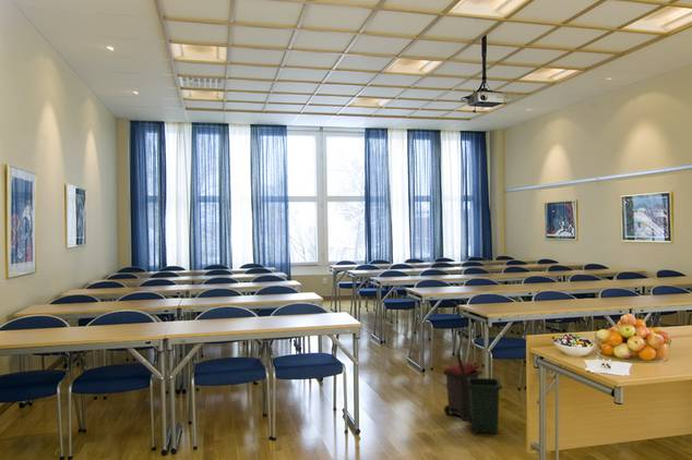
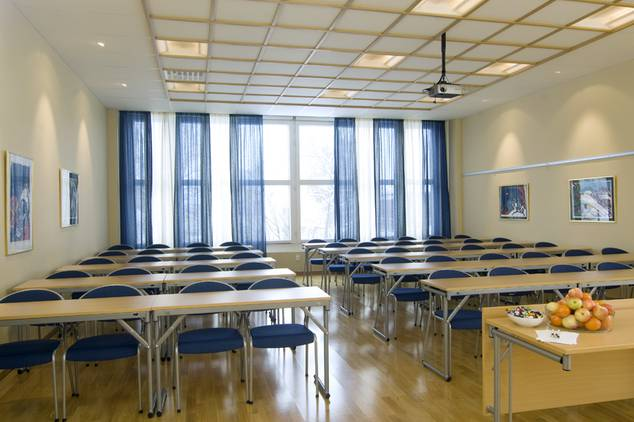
- trash bin (468, 384)
